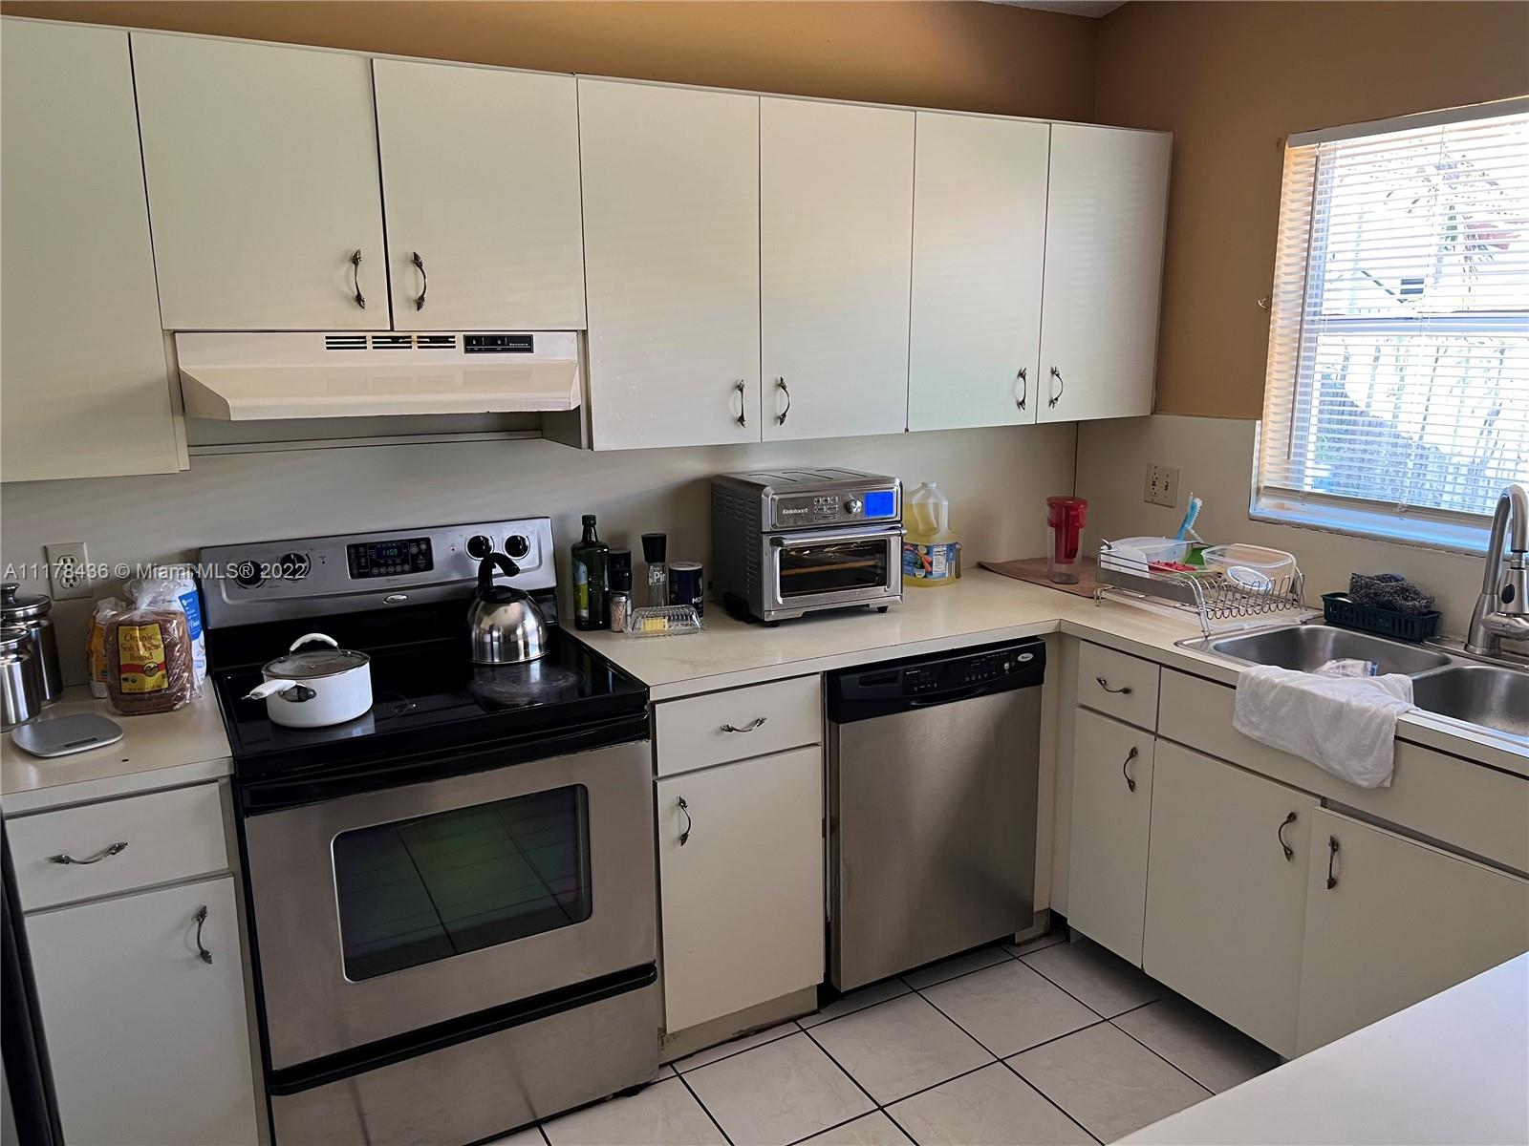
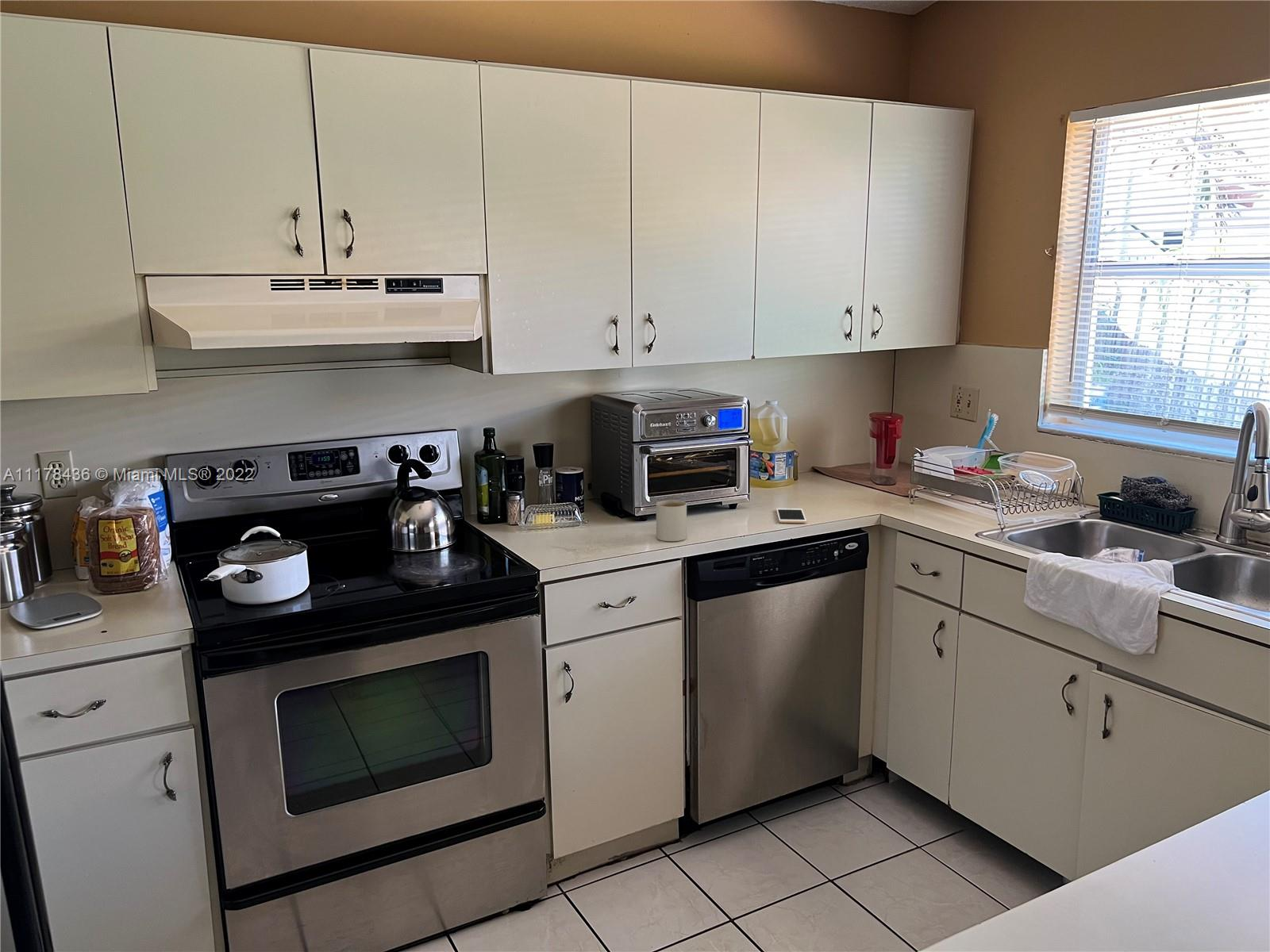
+ cell phone (791, 515)
+ mug (669, 519)
